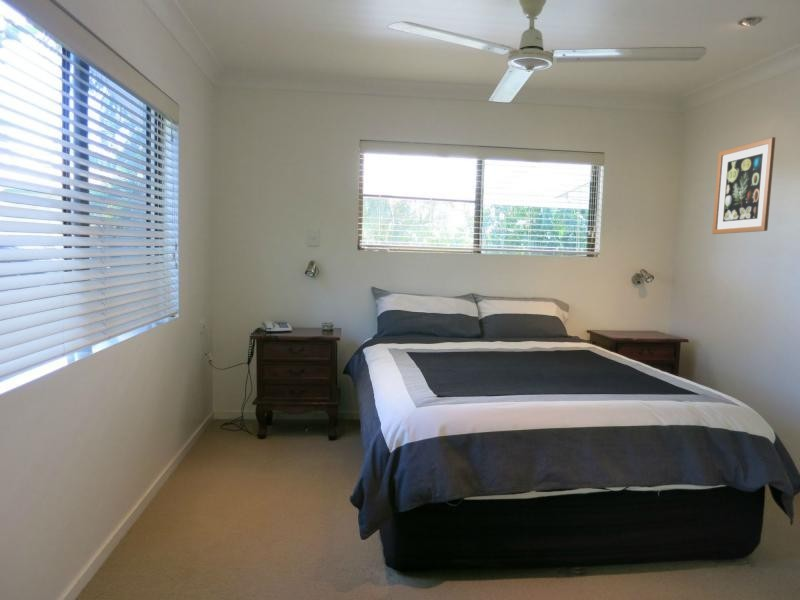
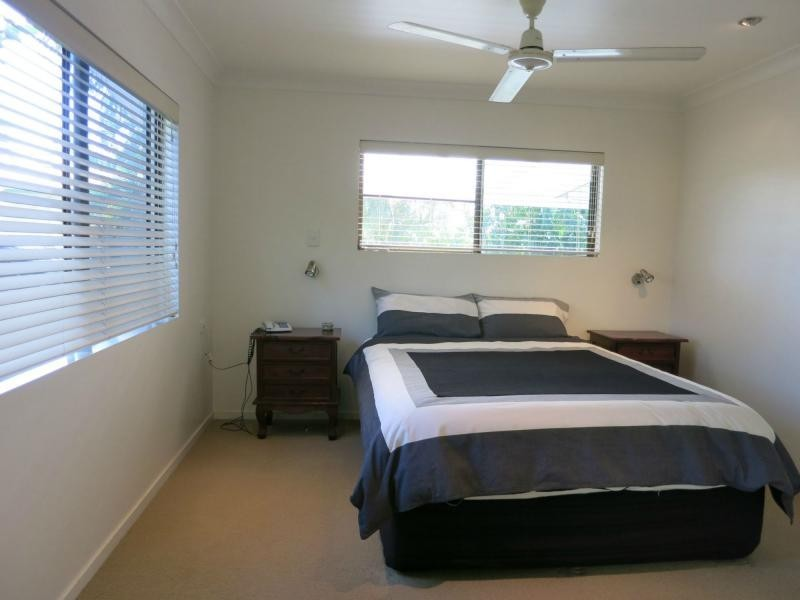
- wall art (741, 189)
